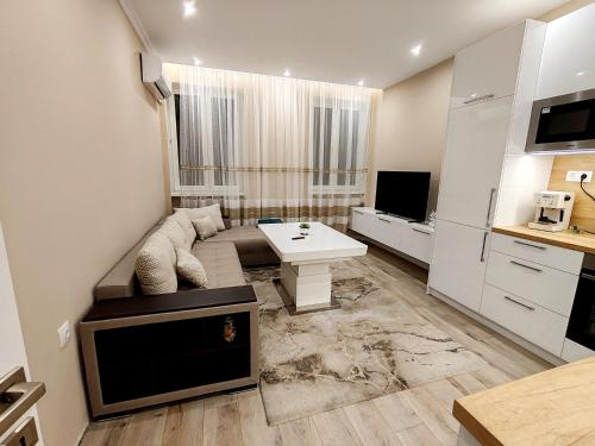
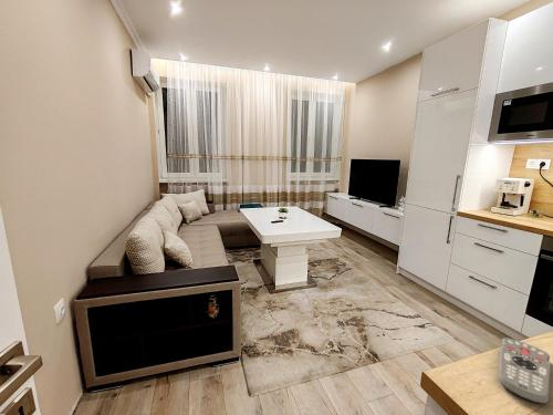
+ remote control (523, 367)
